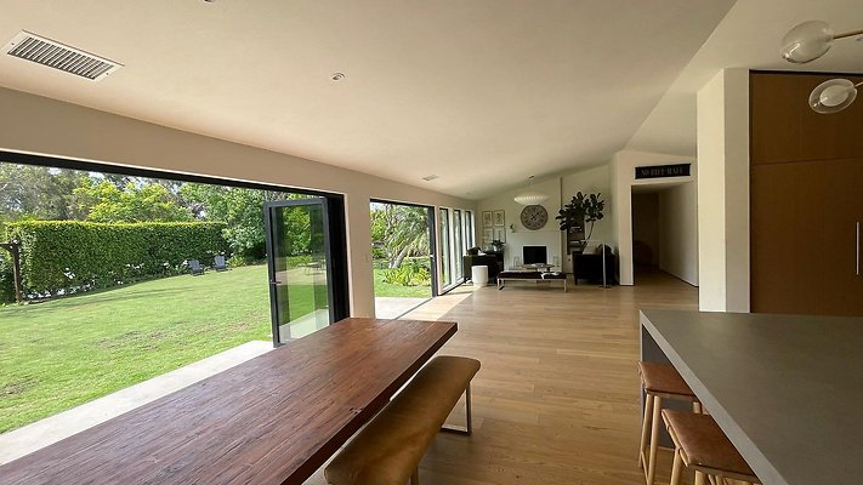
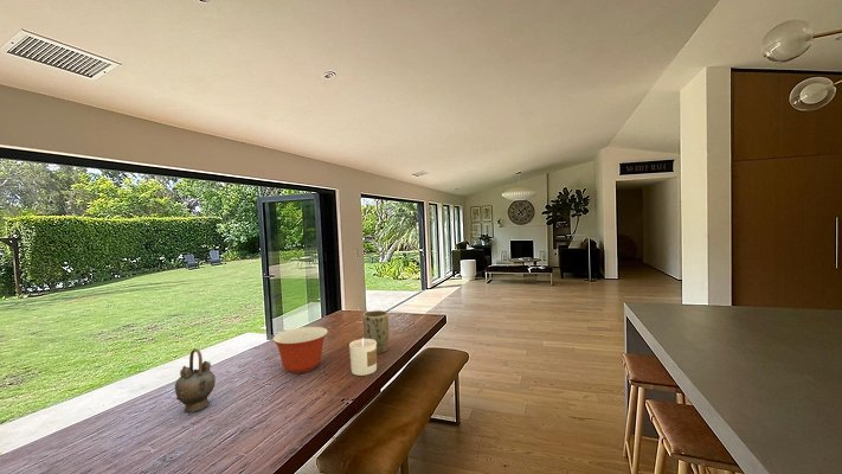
+ teapot (197, 379)
+ plant pot (375, 332)
+ candle (362, 353)
+ mixing bowl (301, 351)
